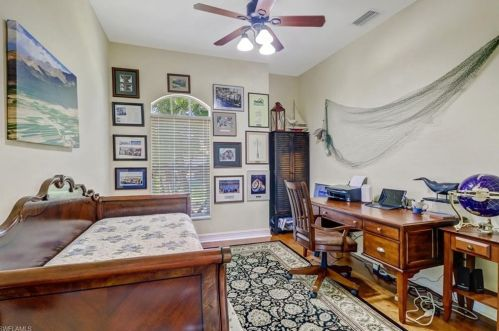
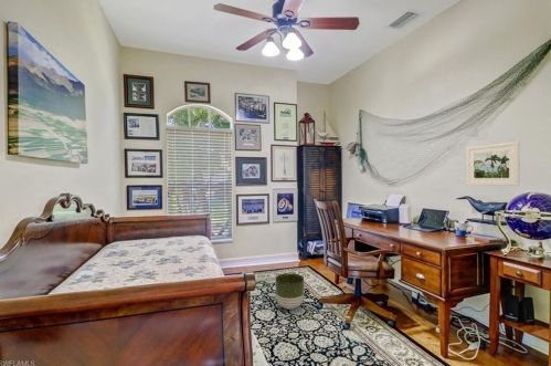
+ planter (289, 292)
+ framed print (490, 165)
